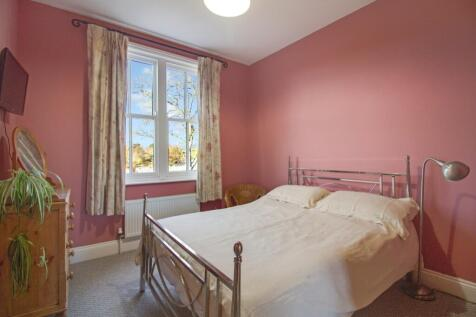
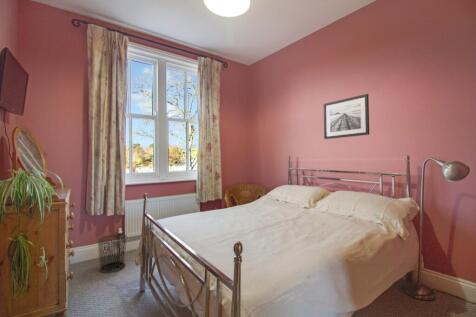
+ wall art (344, 118)
+ waste bin (113, 252)
